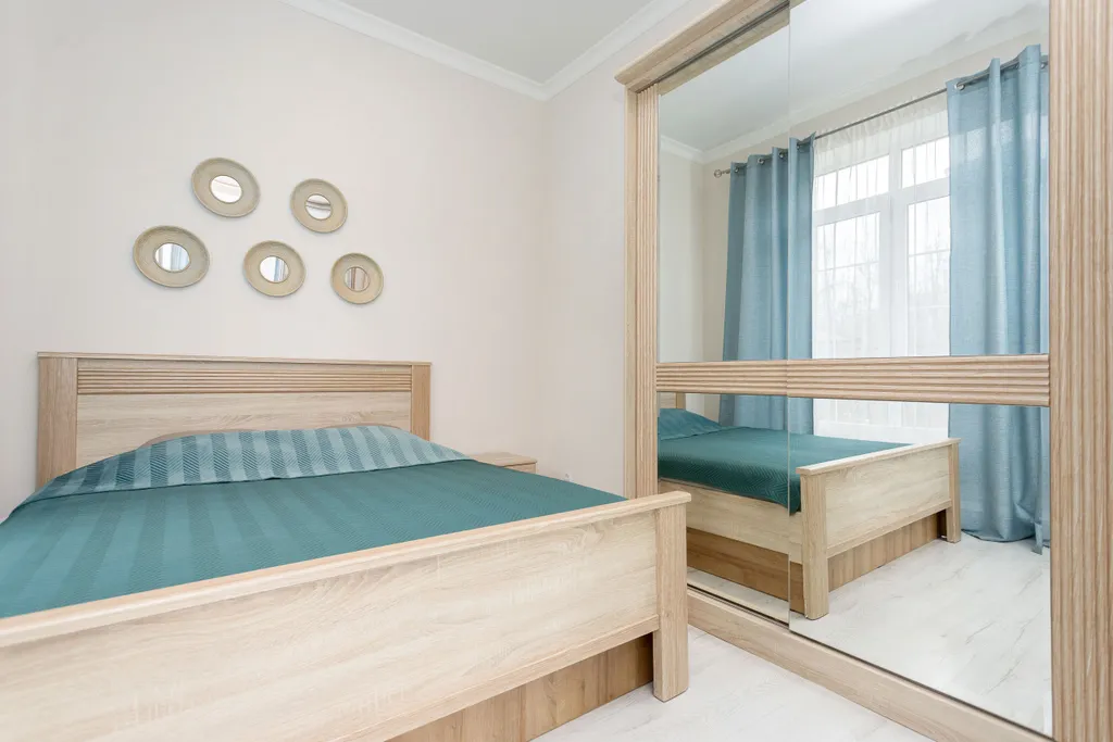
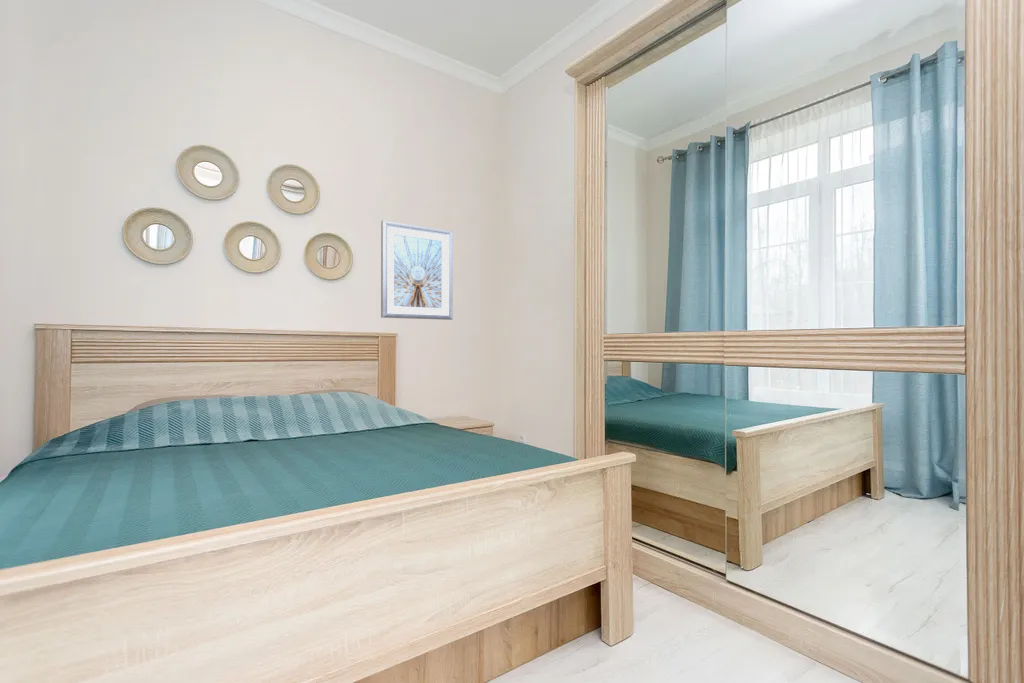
+ picture frame (418, 272)
